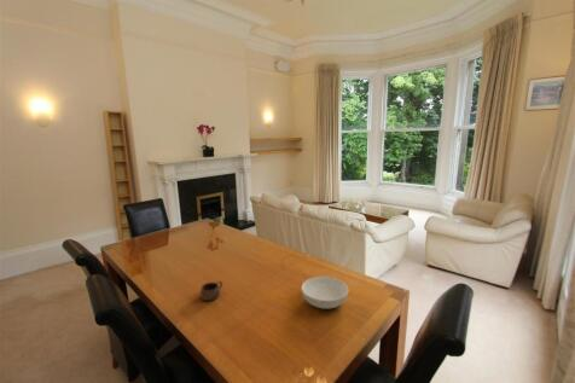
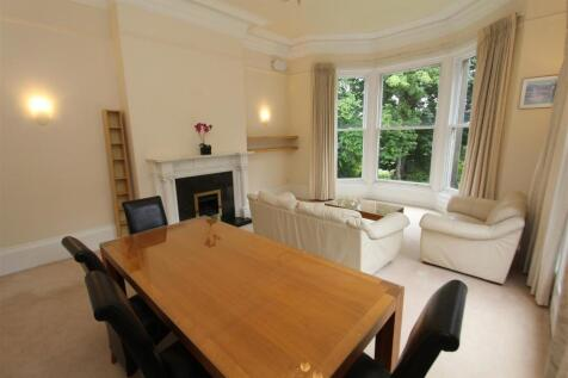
- cup (213, 290)
- serving bowl (324, 294)
